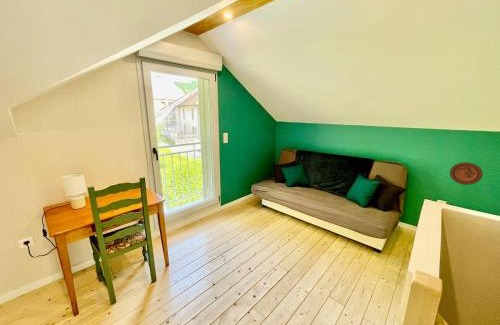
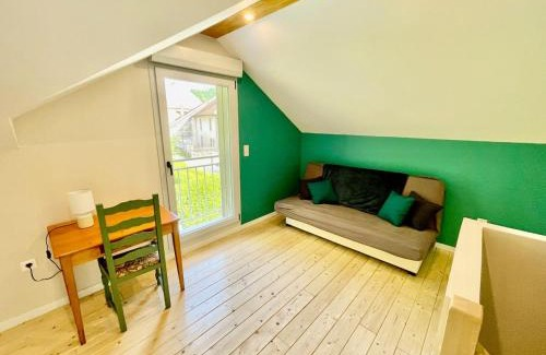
- decorative plate (465, 173)
